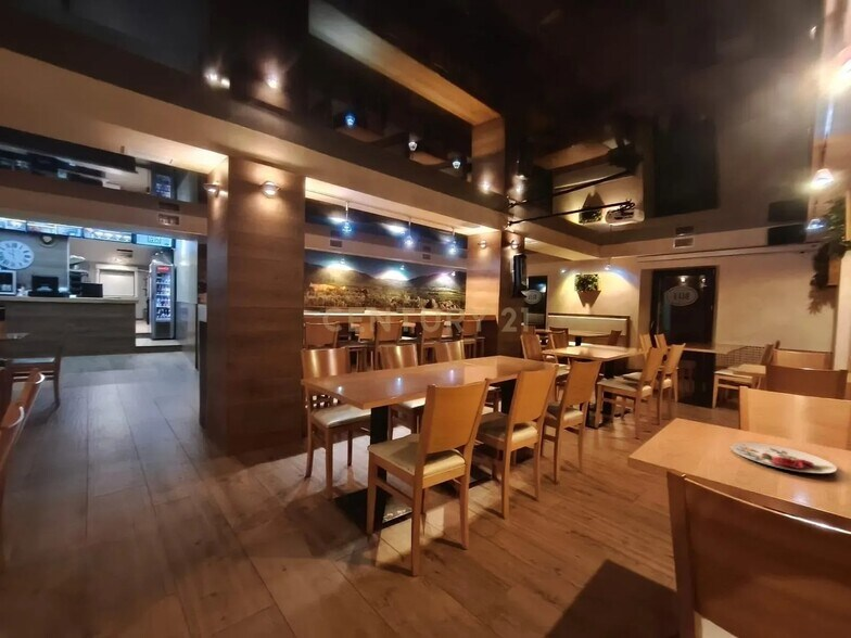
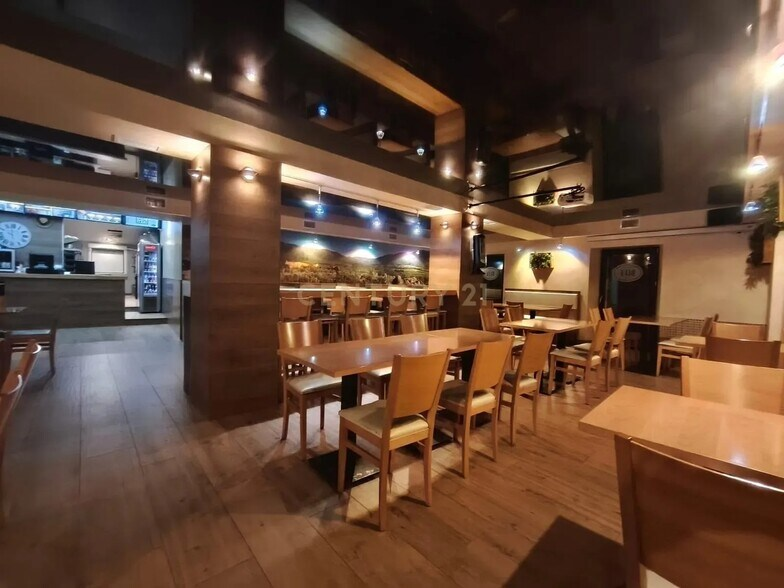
- plate (779, 456)
